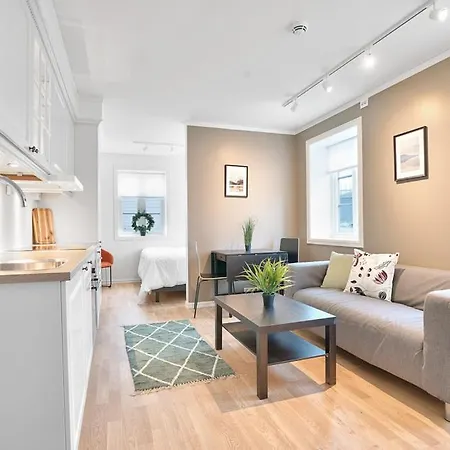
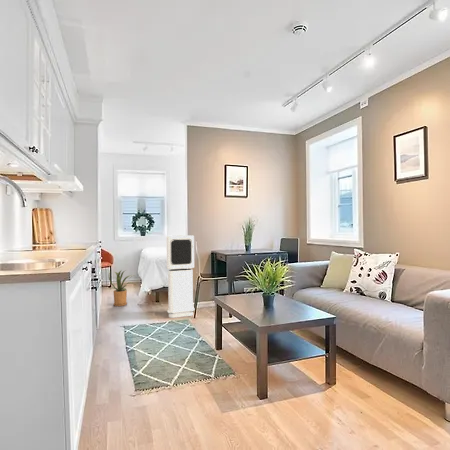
+ air purifier (178, 274)
+ house plant (121, 286)
